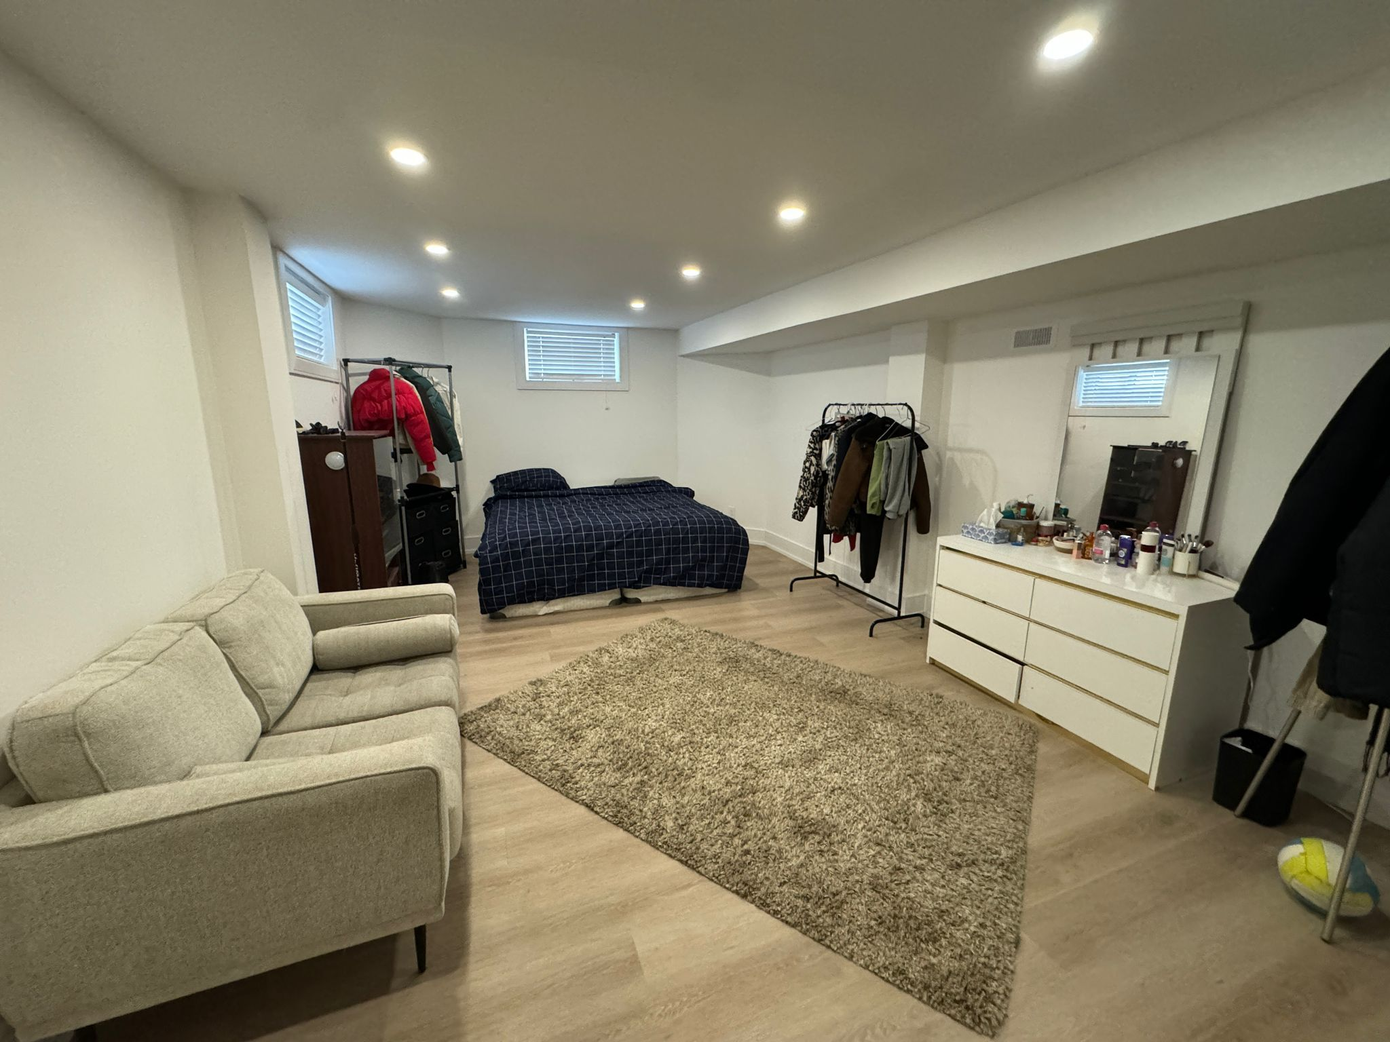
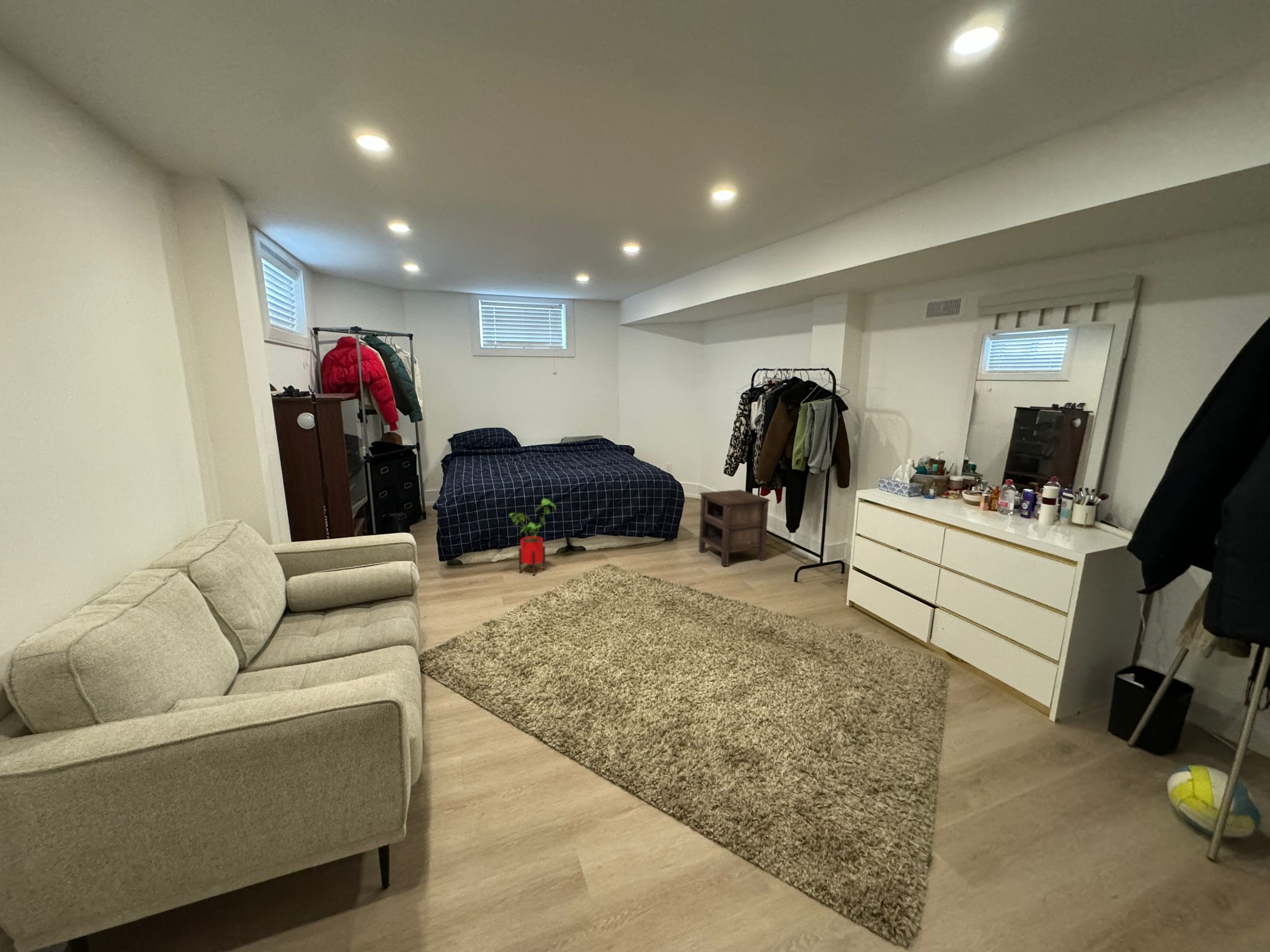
+ house plant (535, 536)
+ nightstand (732, 526)
